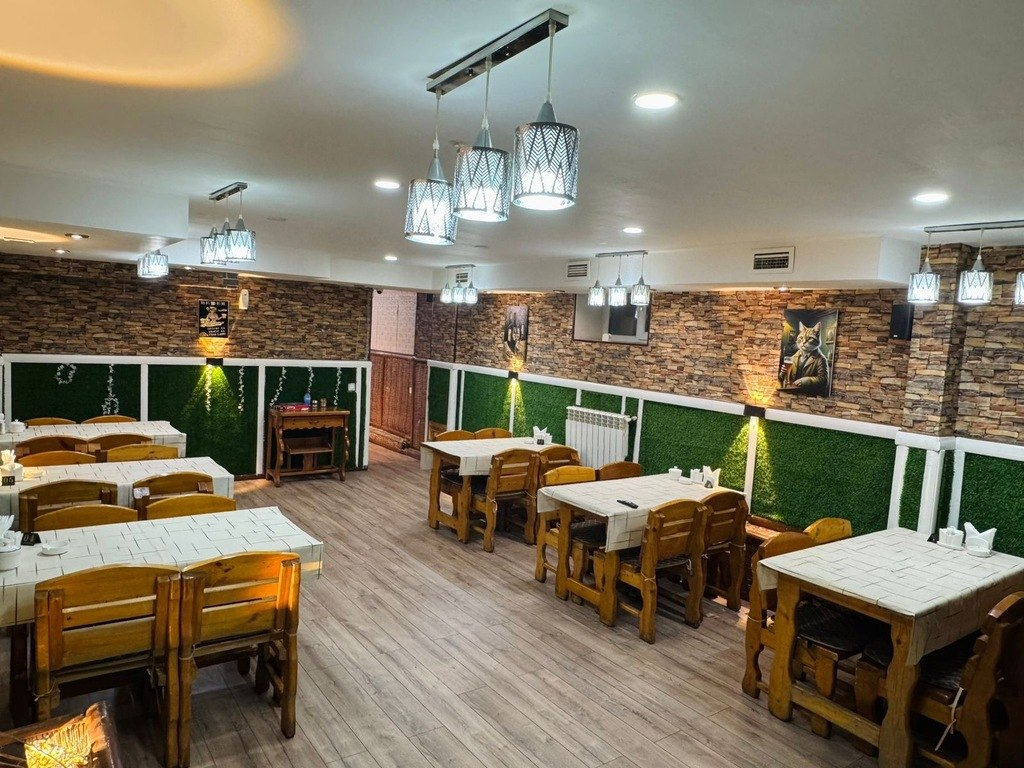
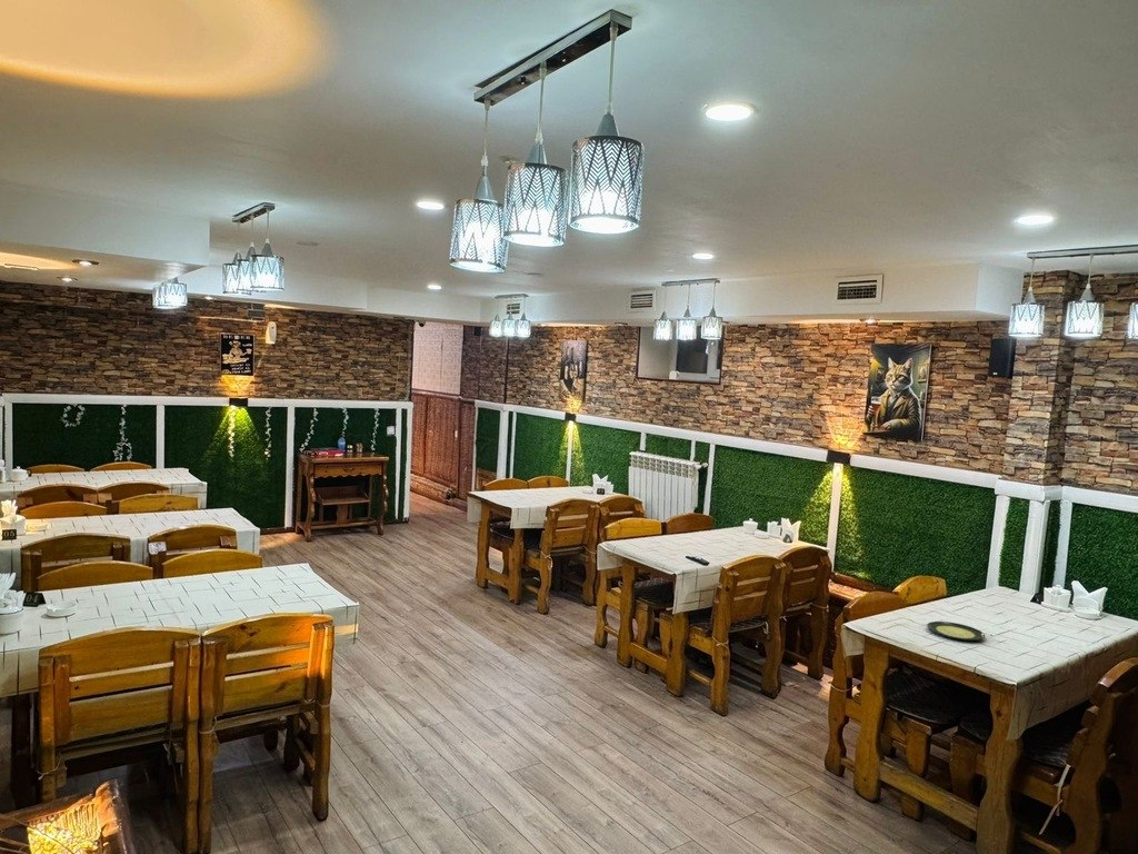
+ plate (955, 632)
